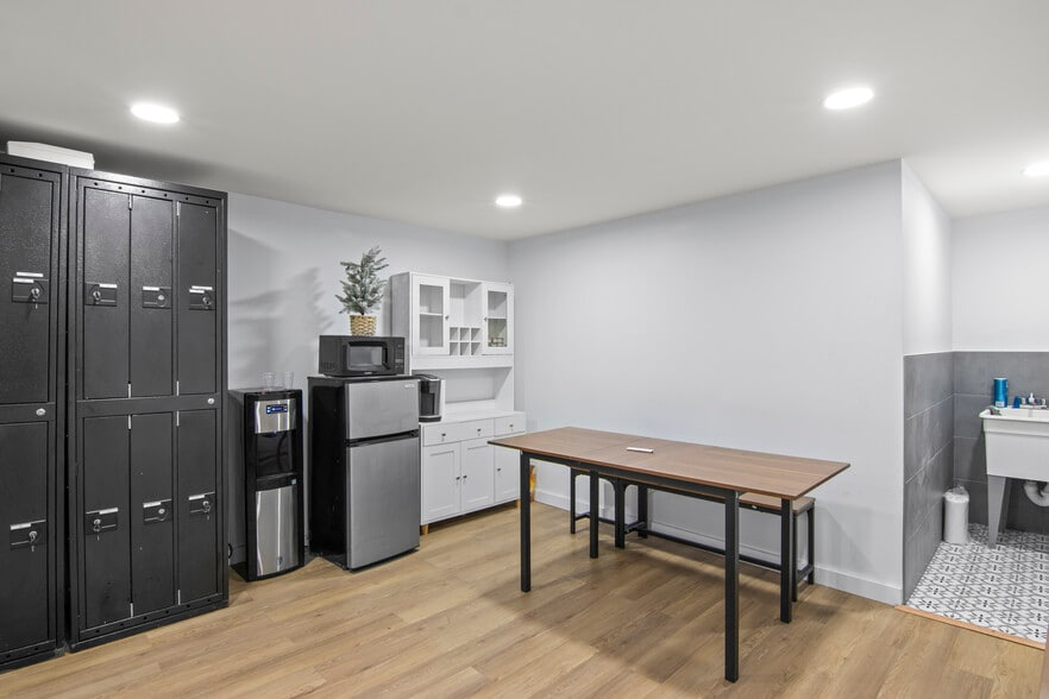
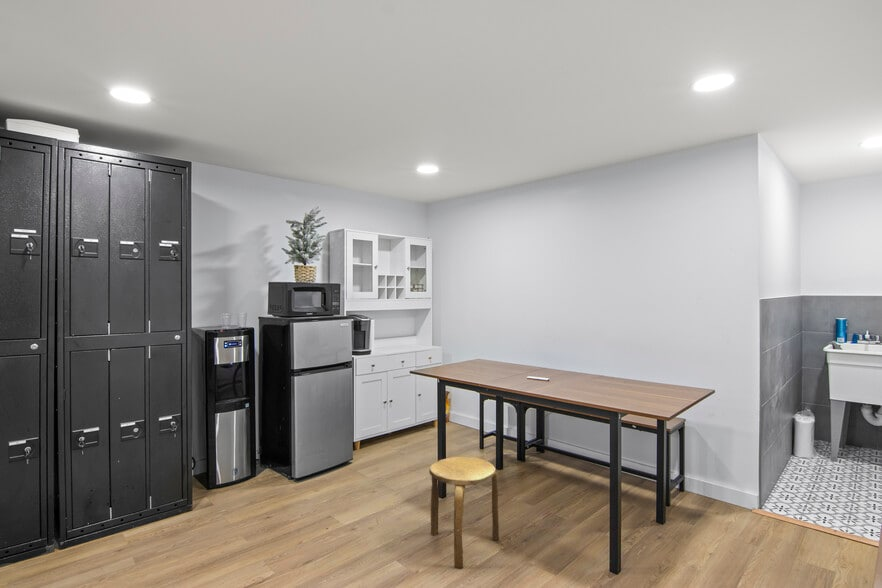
+ stool (461, 507)
